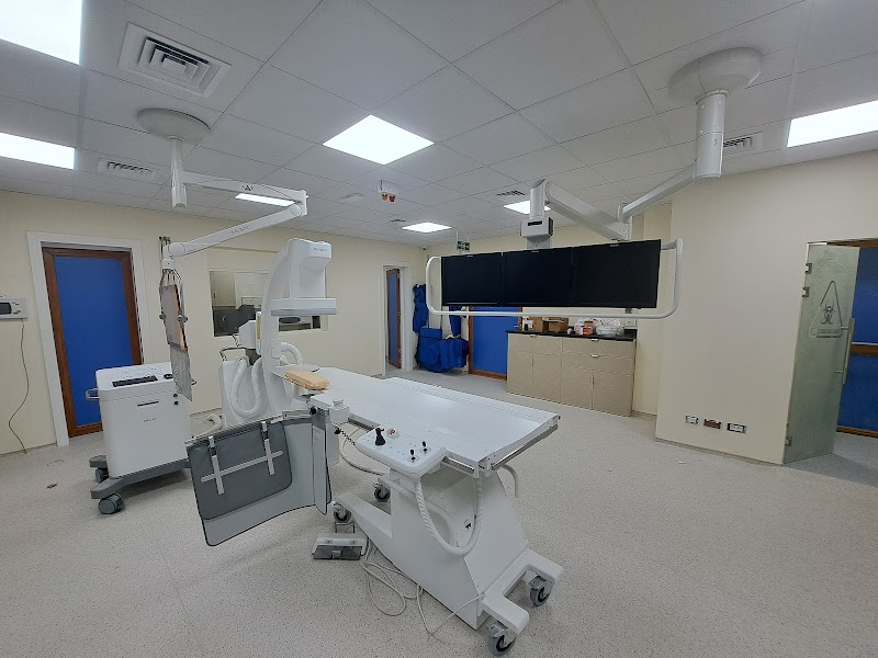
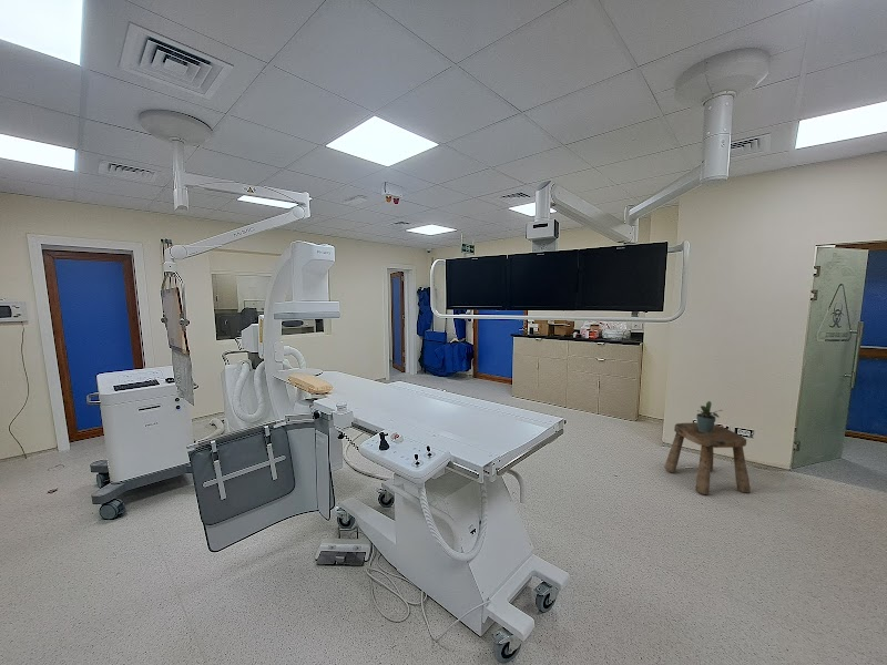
+ potted plant (708, 416)
+ stool (706, 456)
